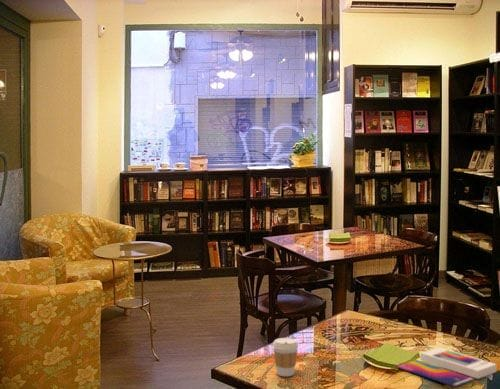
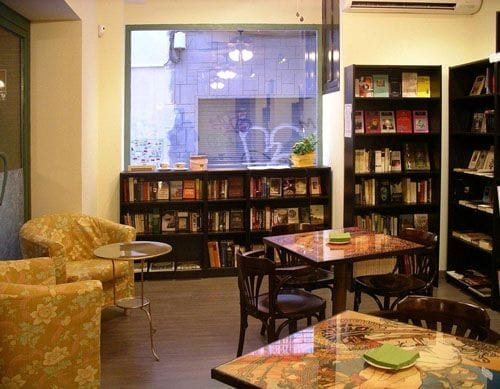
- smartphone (446, 366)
- coffee cup (285, 356)
